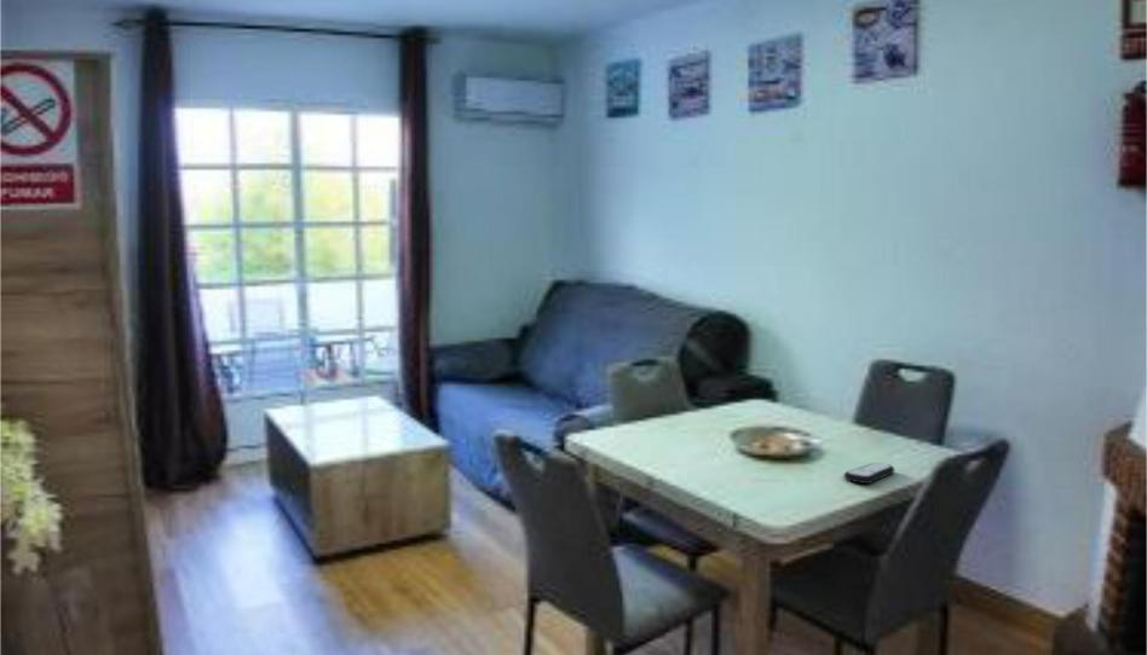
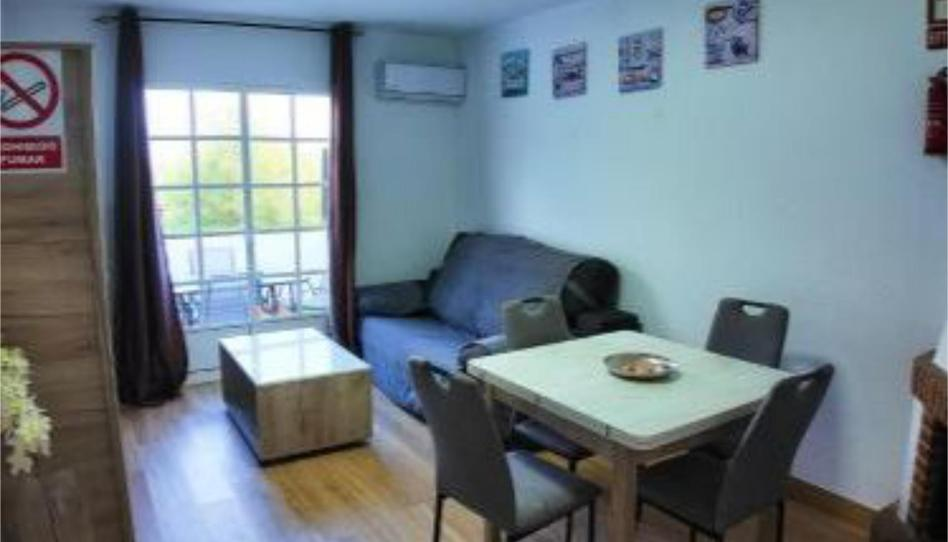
- remote control (870, 471)
